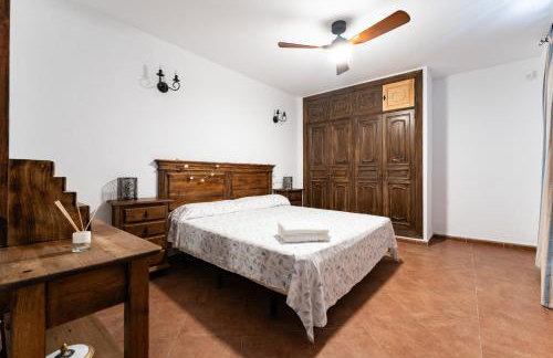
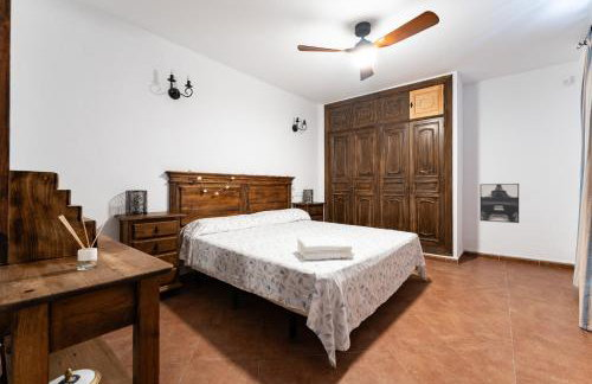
+ wall art (498, 203)
